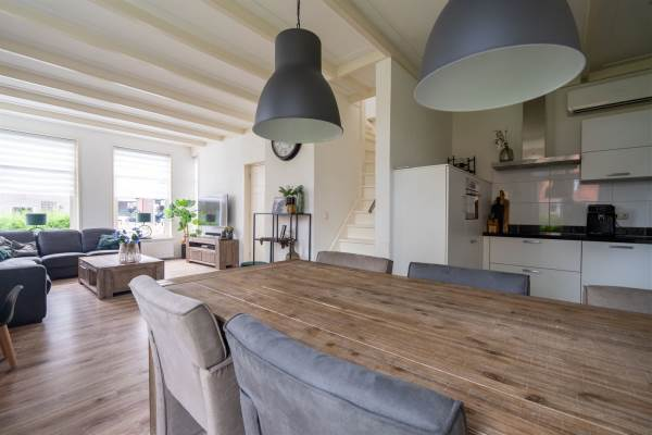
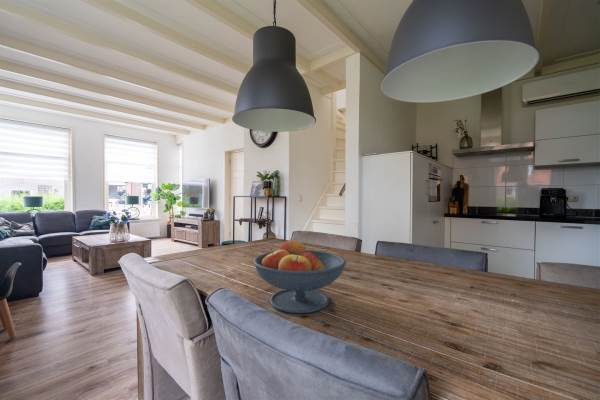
+ fruit bowl (299, 272)
